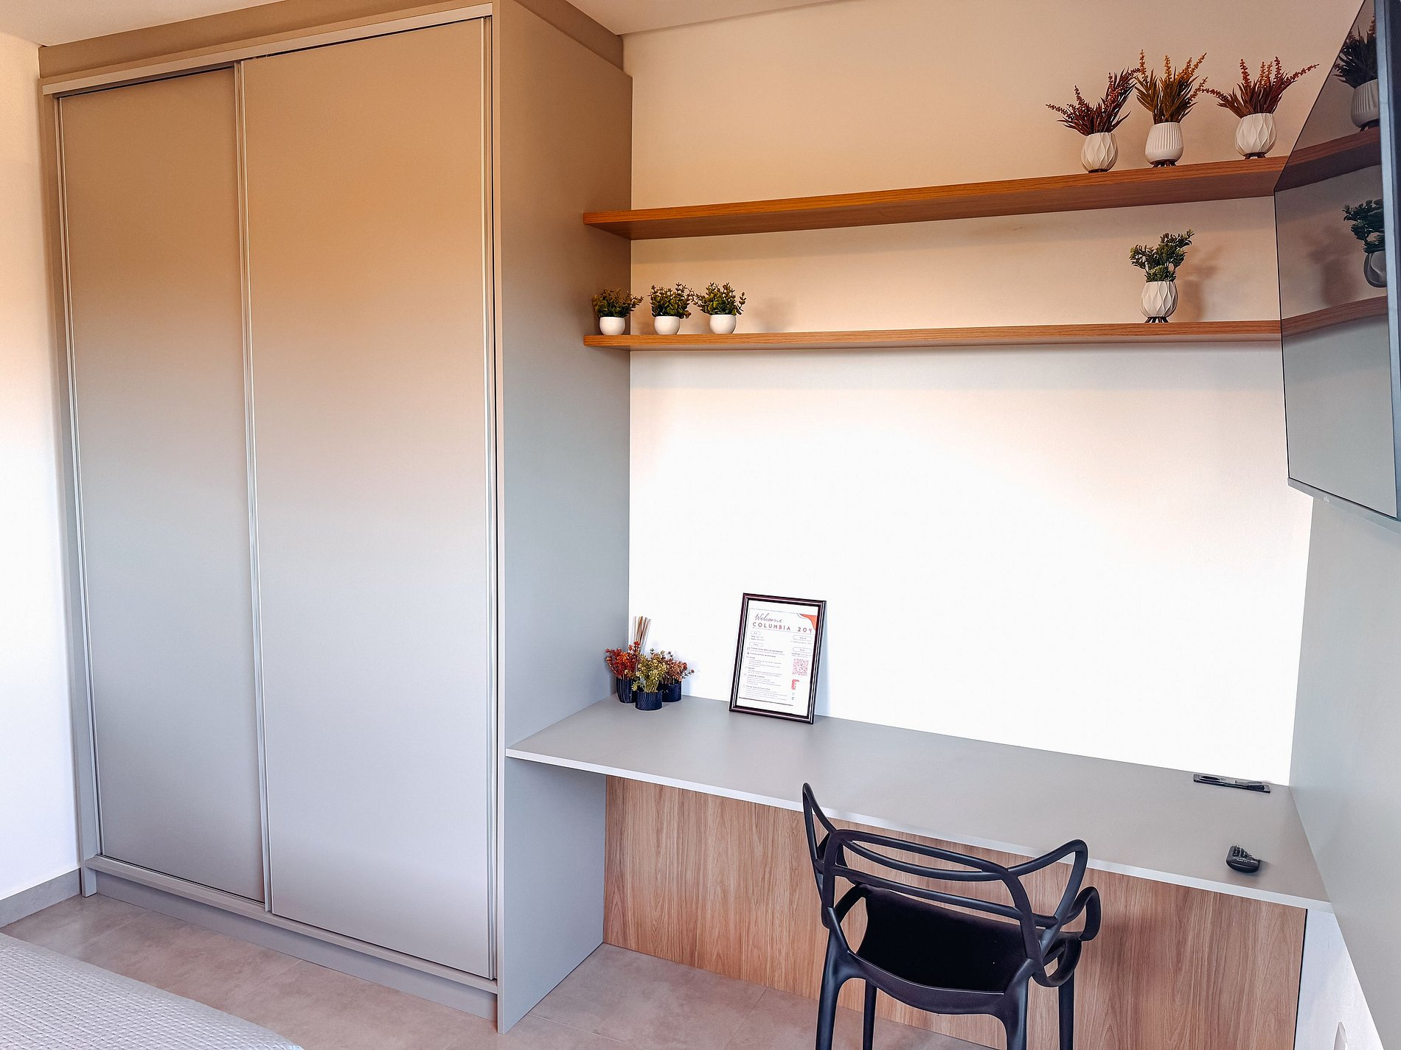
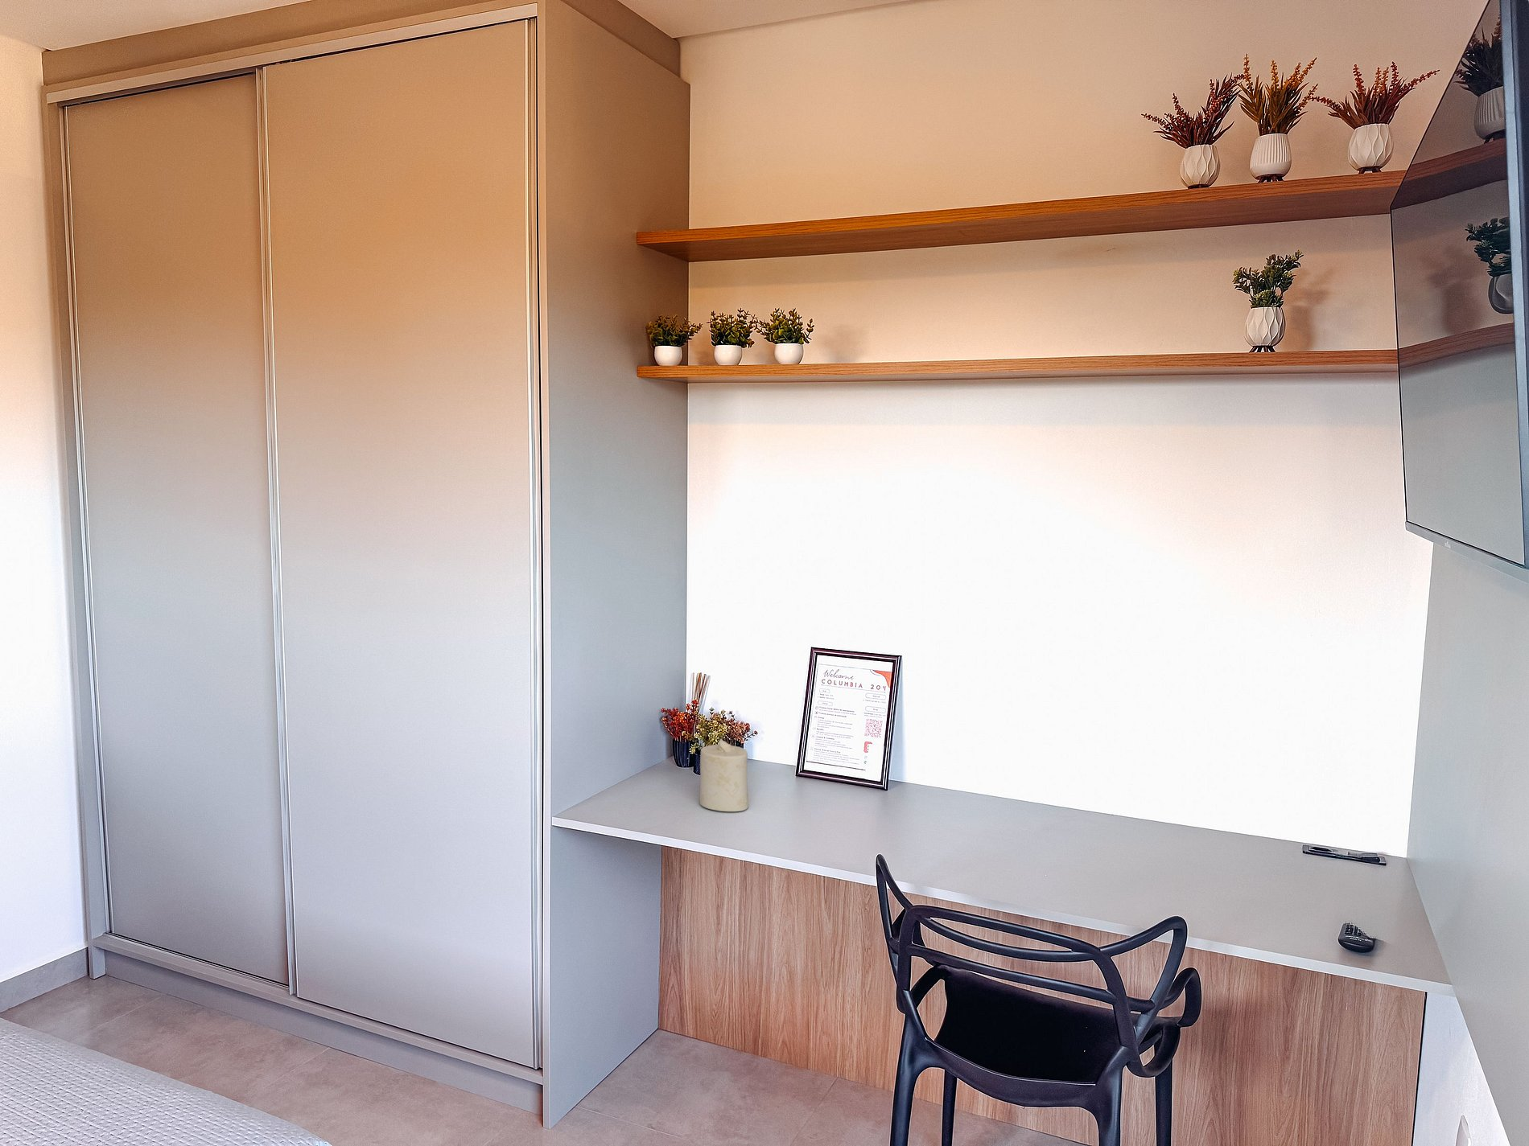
+ candle (725, 772)
